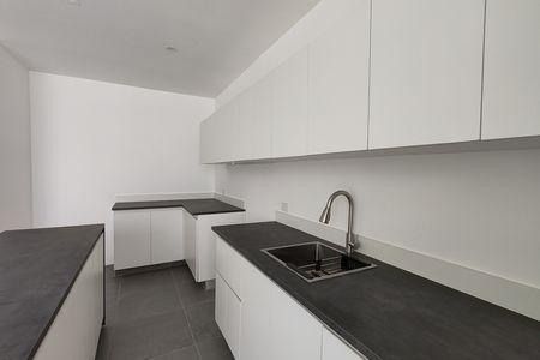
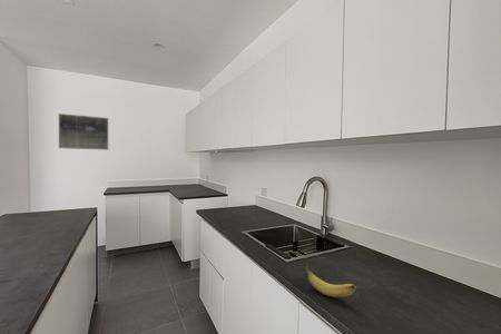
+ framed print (85, 132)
+ banana (327, 283)
